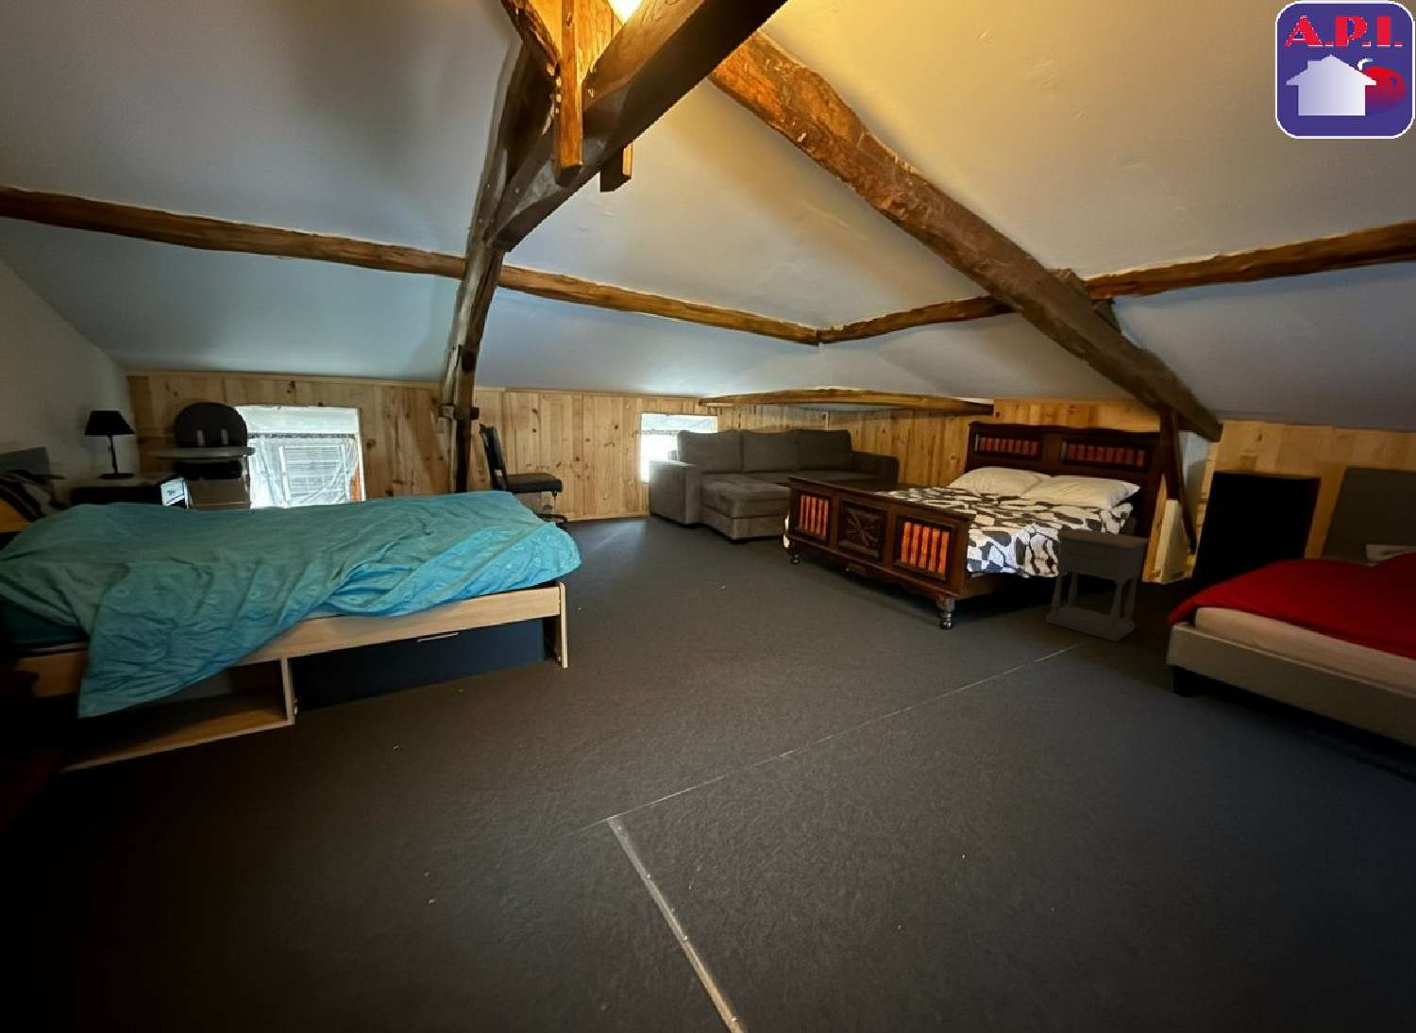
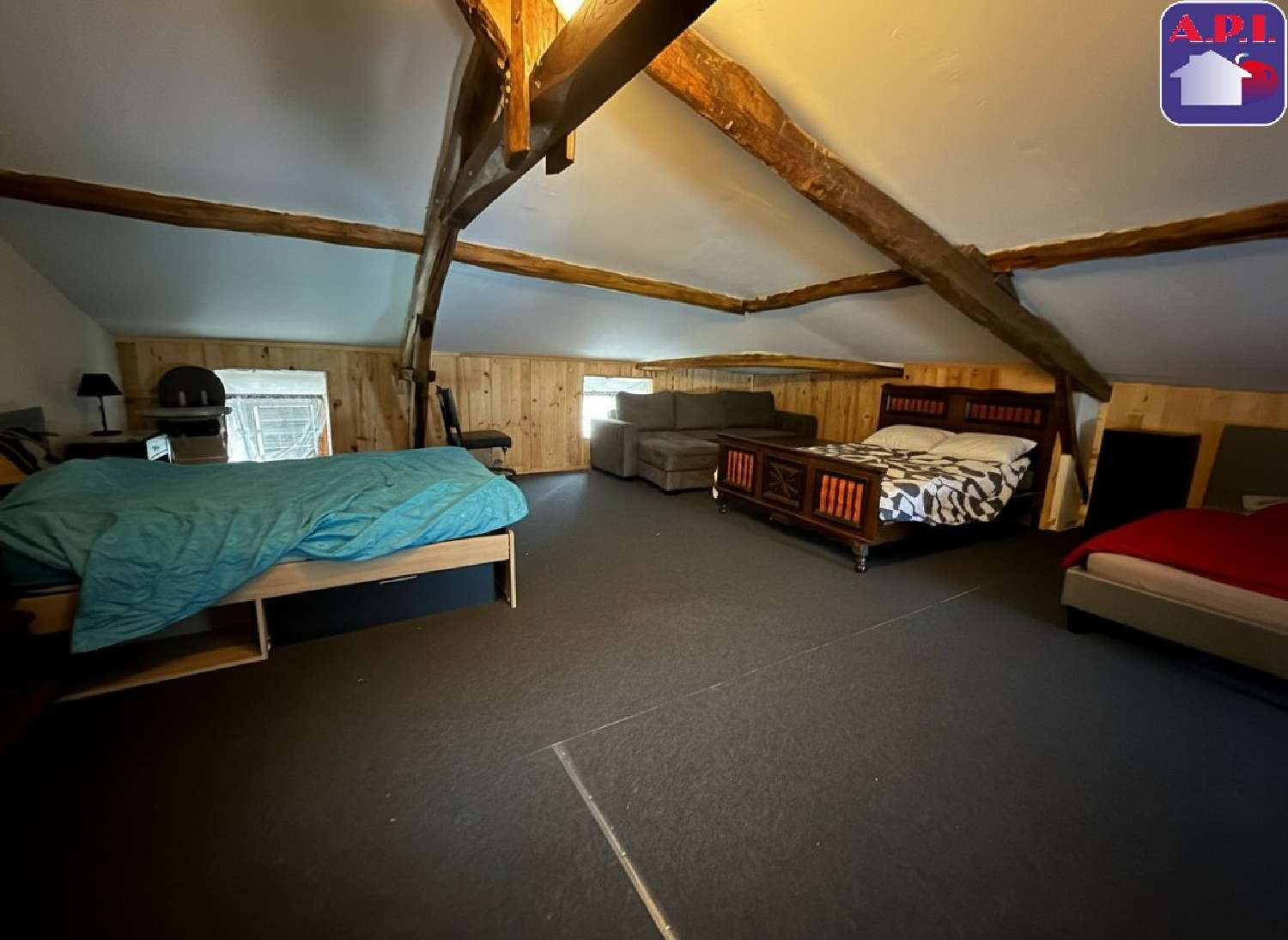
- nightstand (1096, 577)
